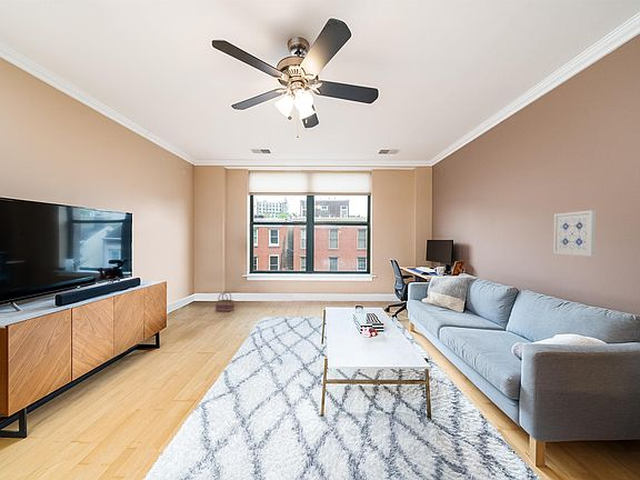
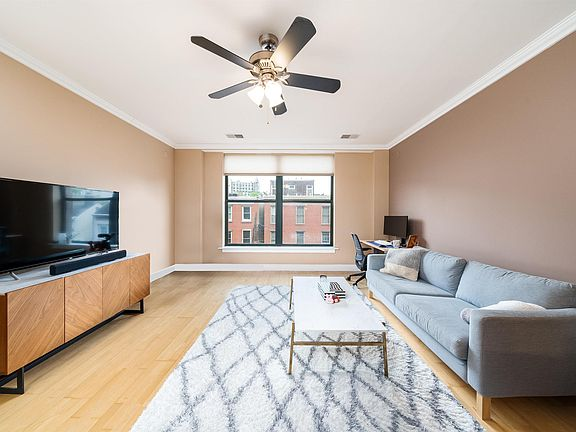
- wall art (572, 233)
- basket (224, 301)
